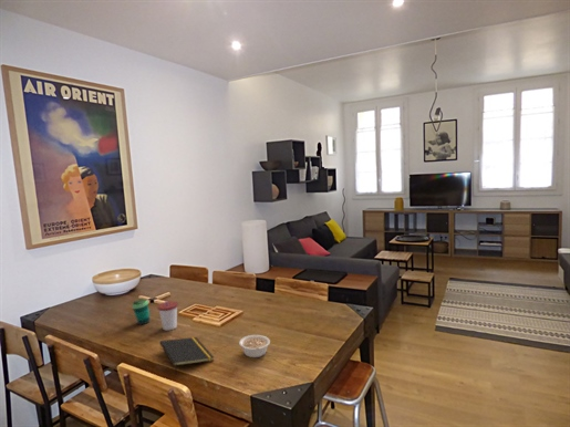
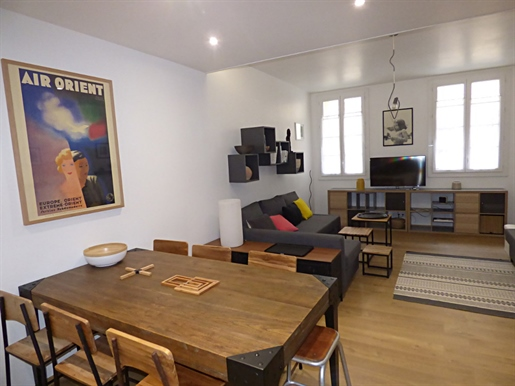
- notepad (186, 350)
- cup (168, 313)
- cup (141, 312)
- legume (256, 346)
